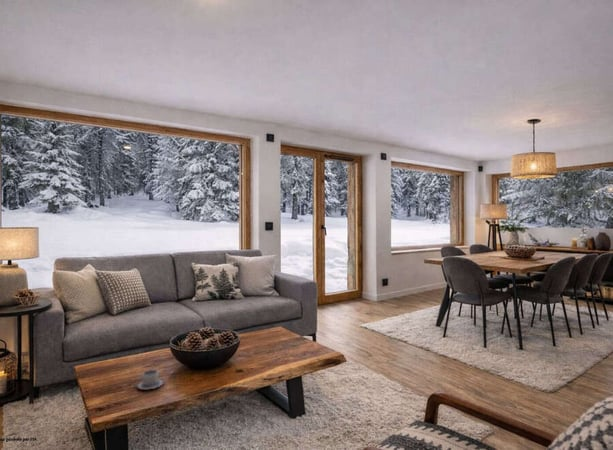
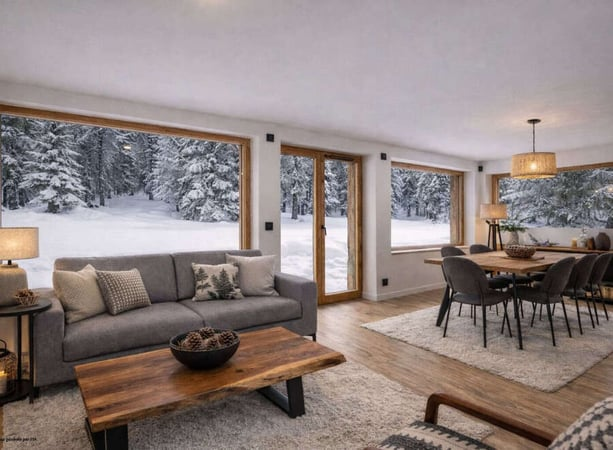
- cup (150, 379)
